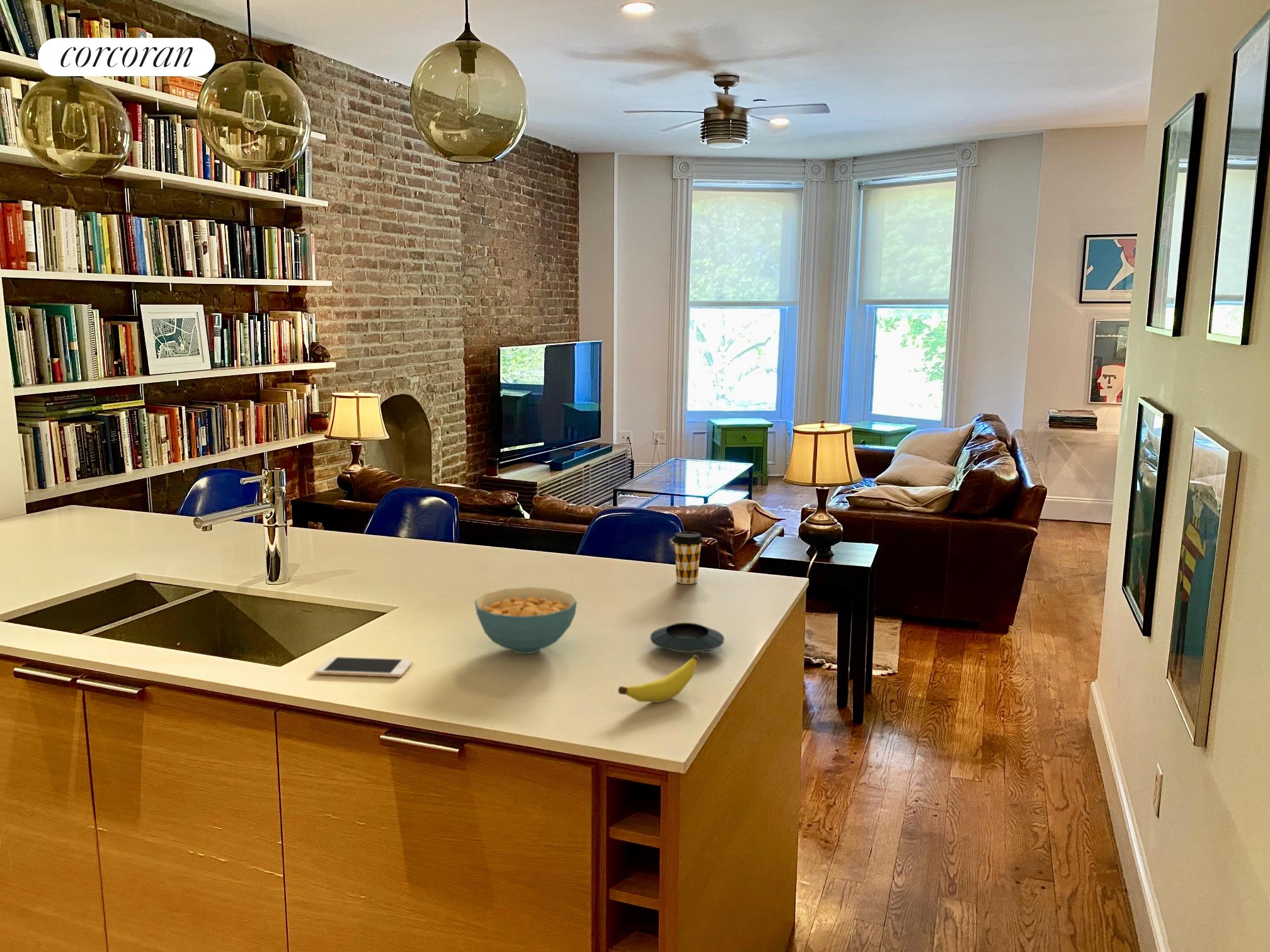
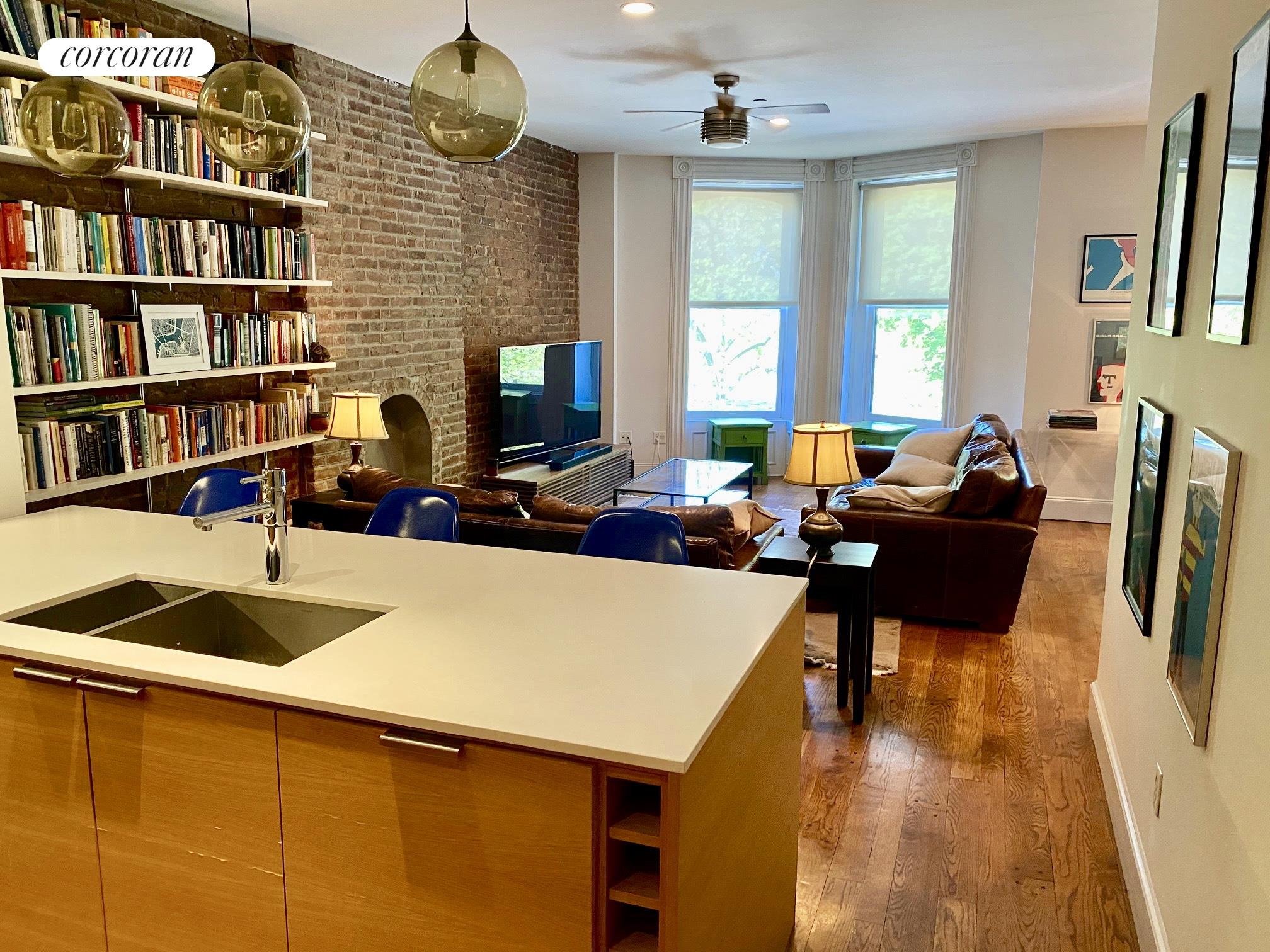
- cereal bowl (526, 625)
- cell phone (365, 666)
- banana (665, 683)
- saucer (687, 635)
- coffee cup (687, 558)
